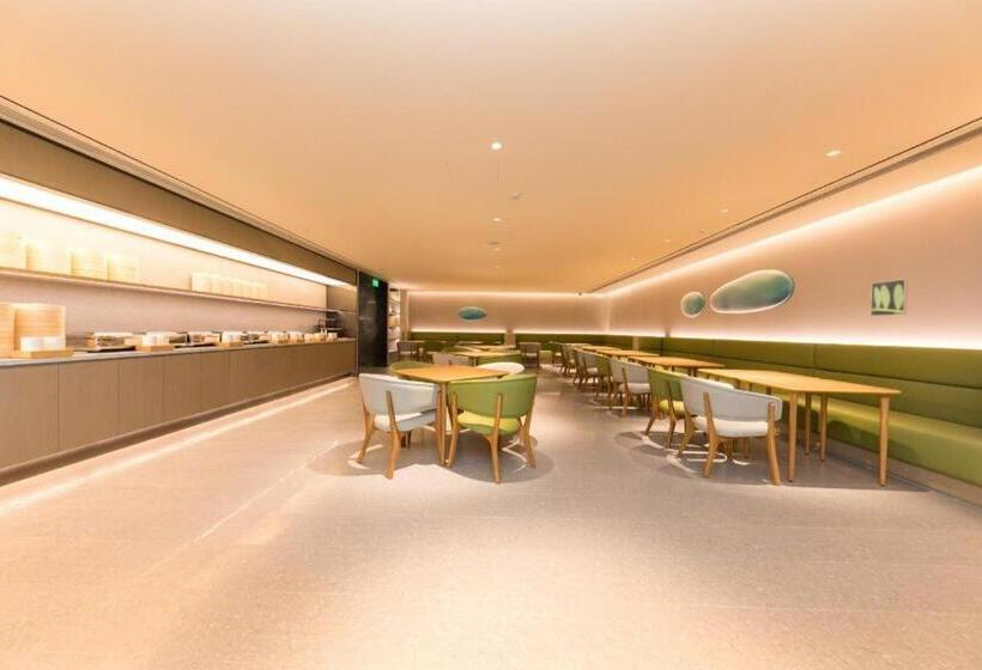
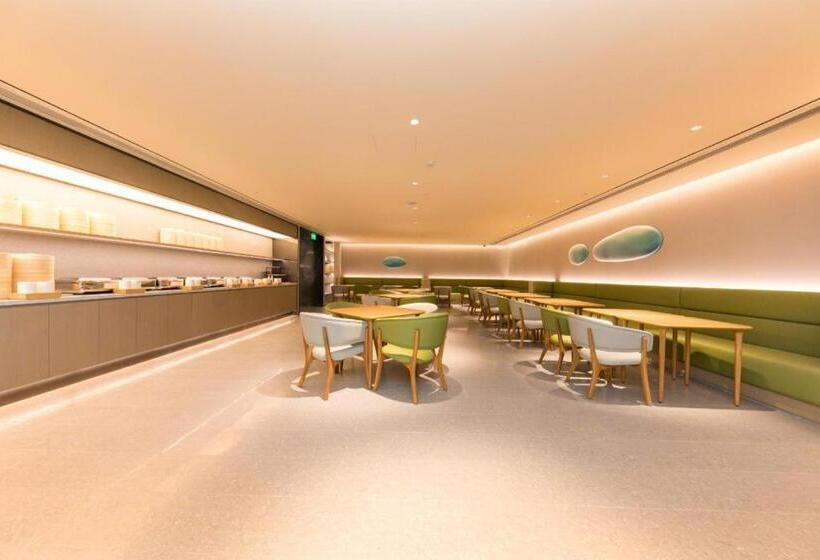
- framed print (887, 298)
